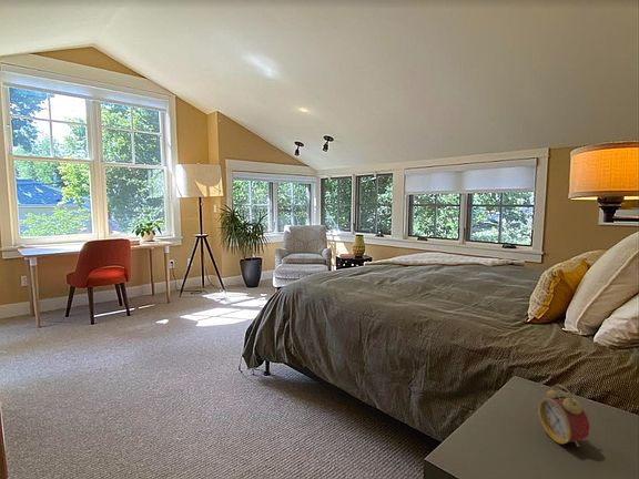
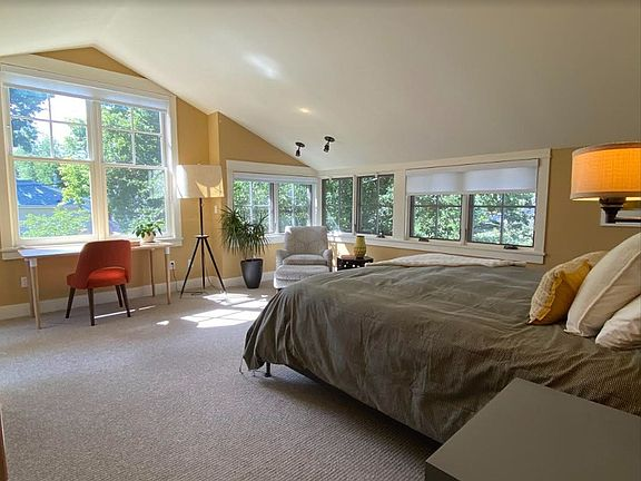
- alarm clock (565, 412)
